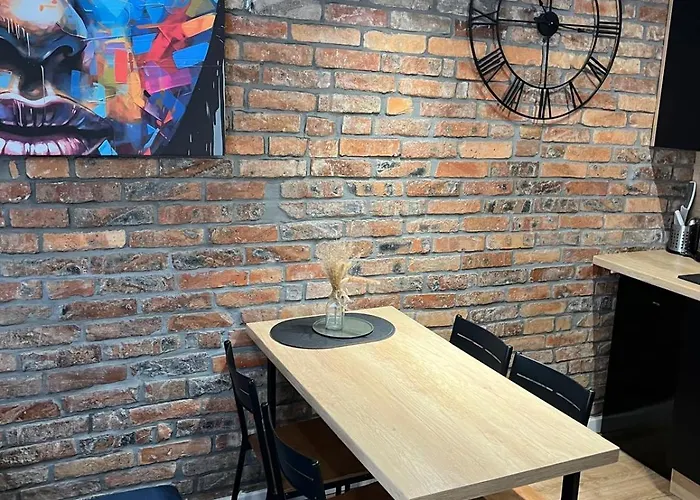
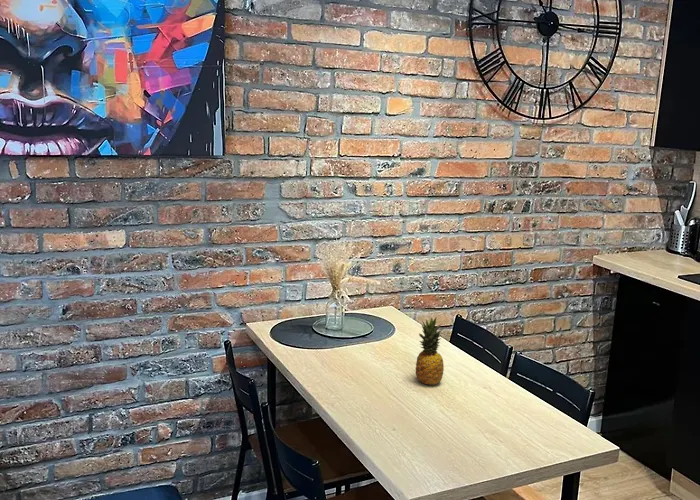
+ fruit (431, 349)
